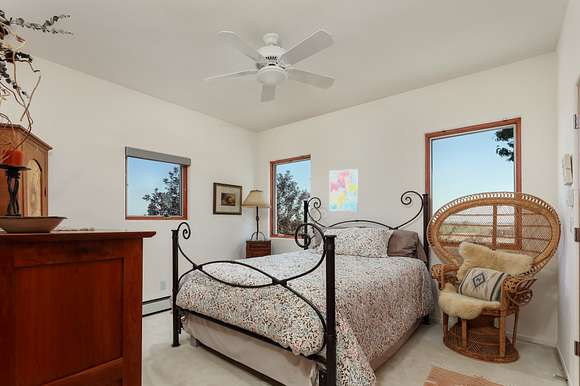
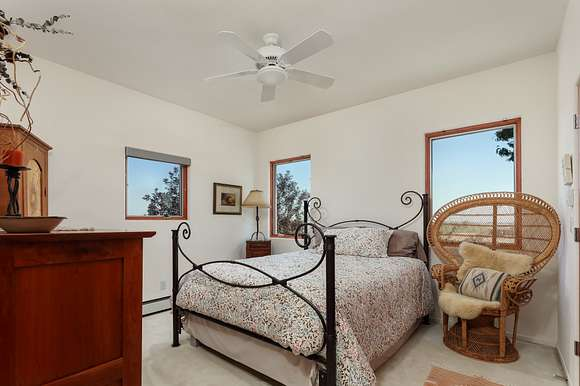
- wall art (343, 190)
